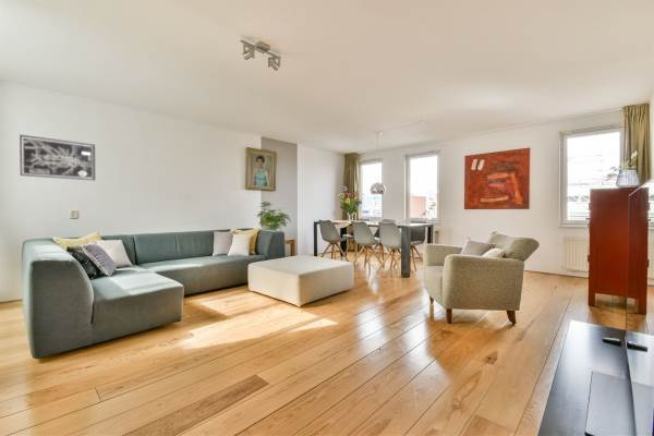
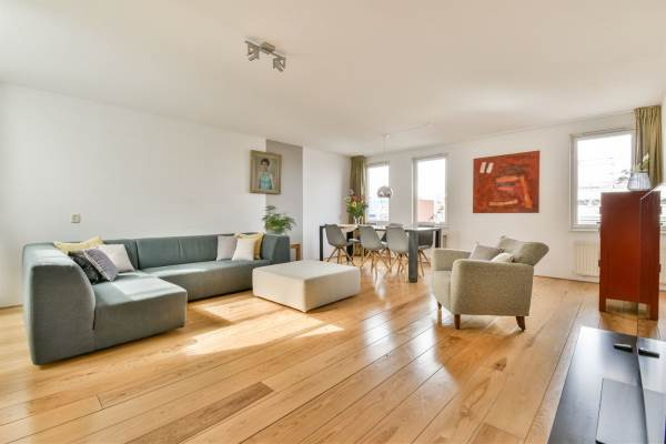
- wall art (59, 159)
